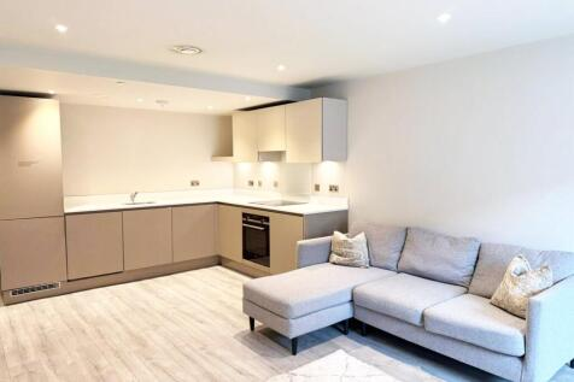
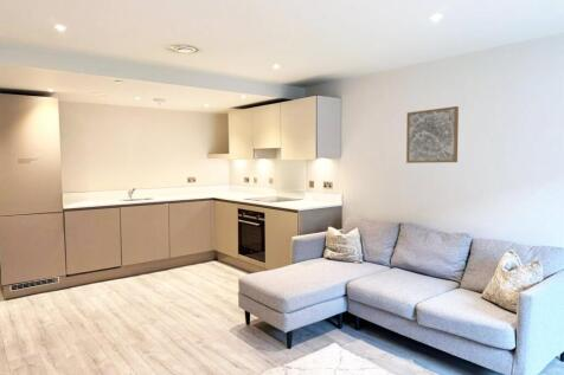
+ wall art (430, 136)
